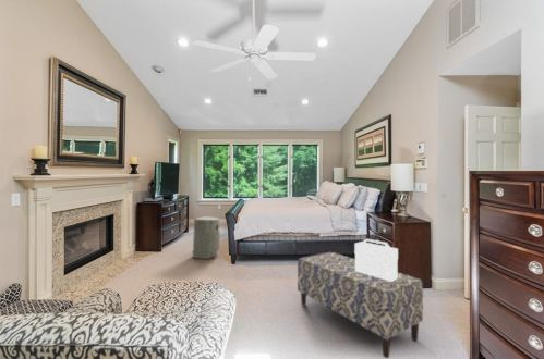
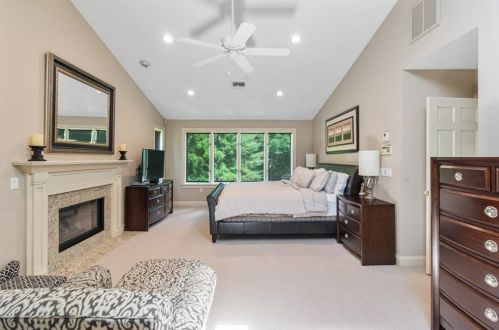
- bench (352, 294)
- decorative box (375, 257)
- air purifier (206, 237)
